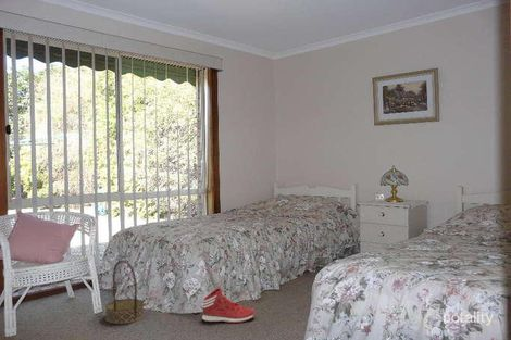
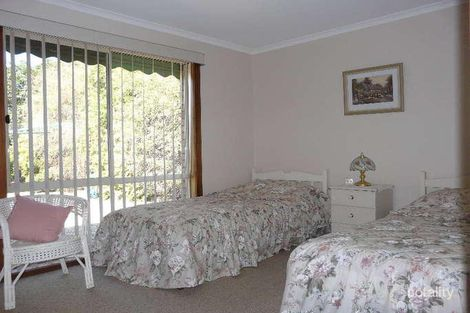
- basket (114, 288)
- sneaker (228, 304)
